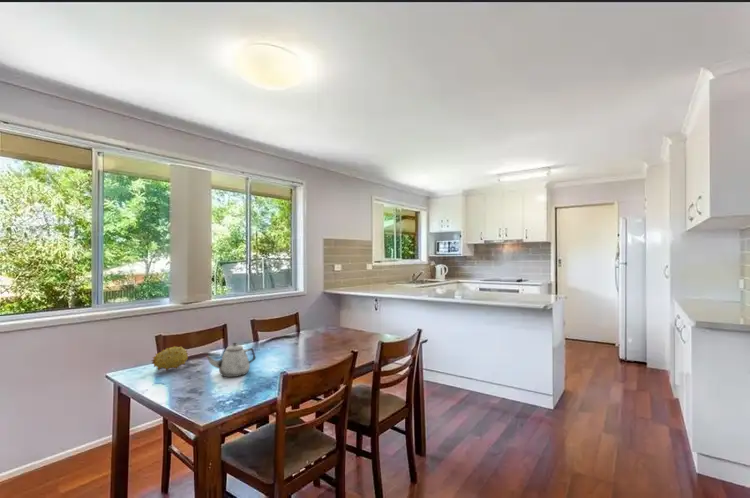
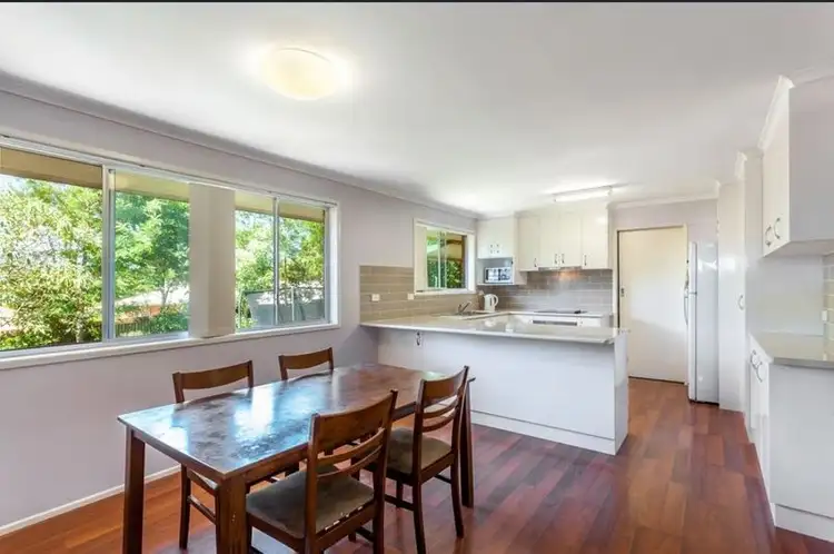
- teapot (231, 358)
- fruit (170, 357)
